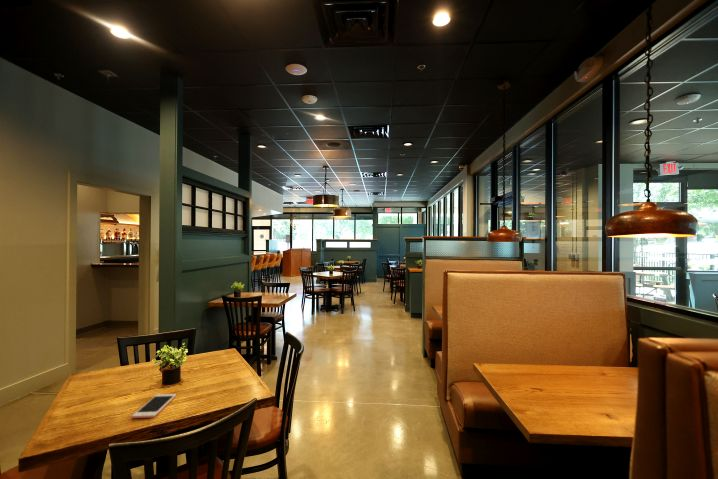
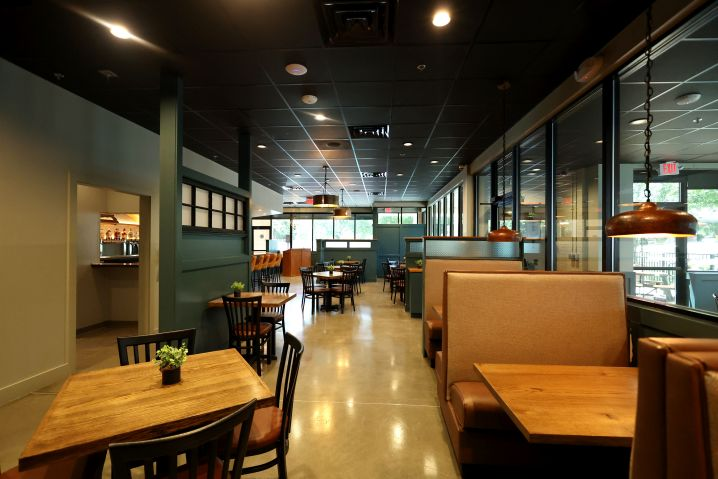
- cell phone (155, 405)
